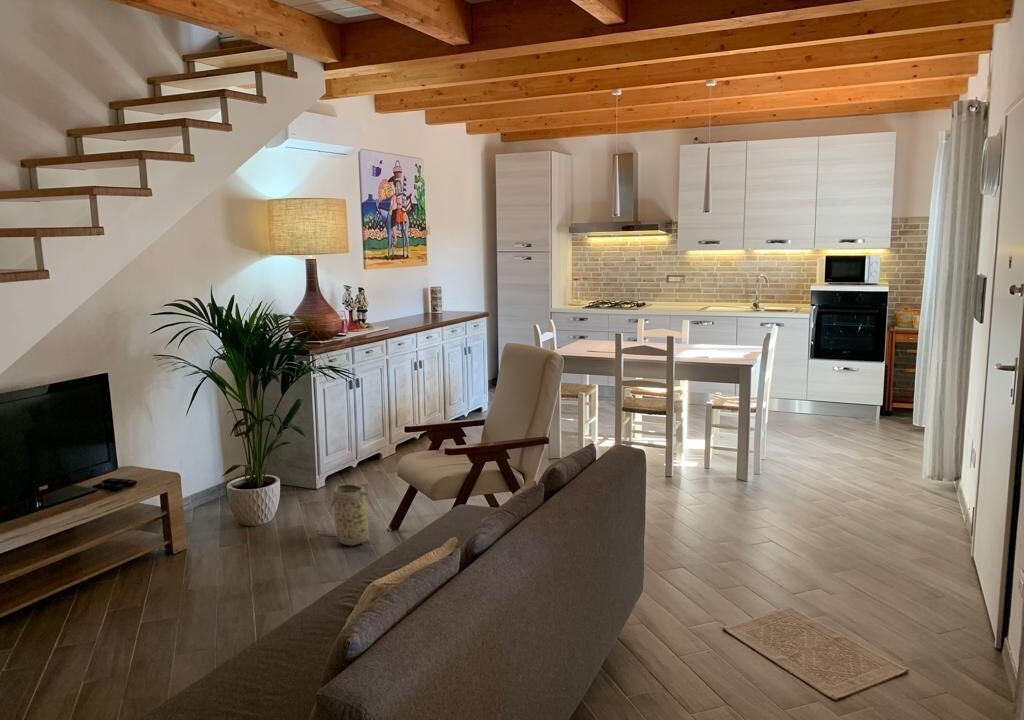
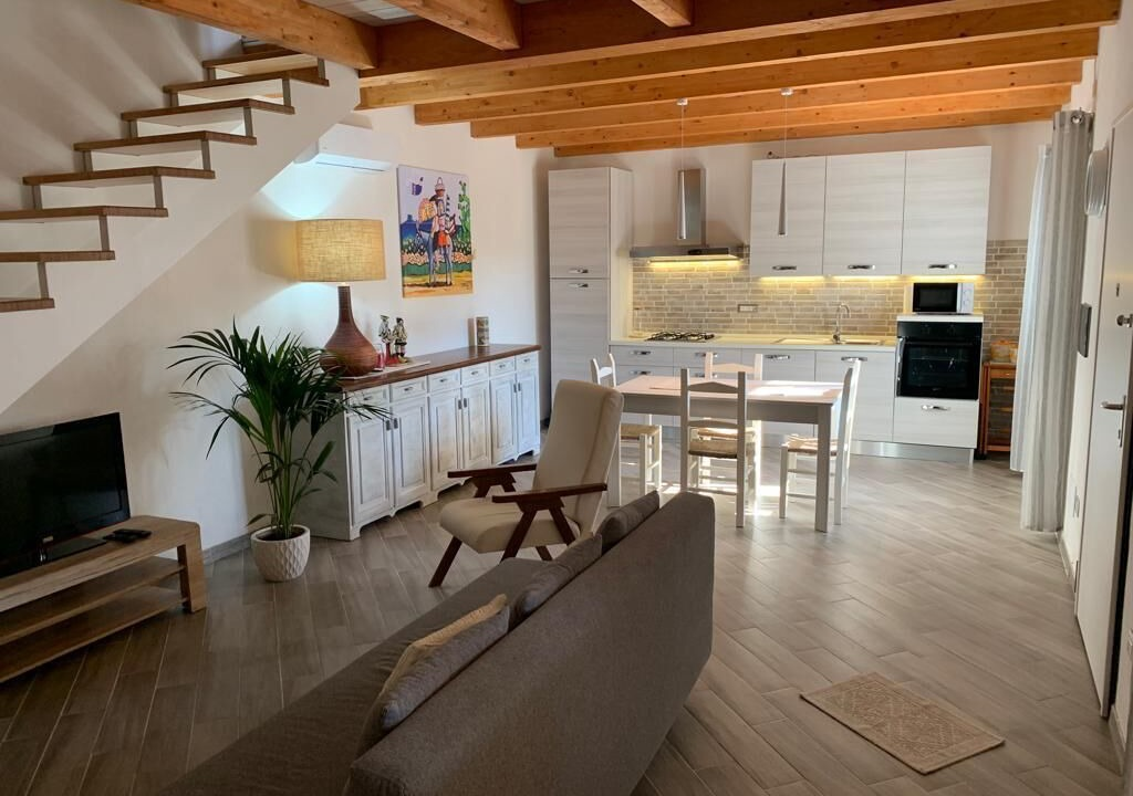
- basket (346, 512)
